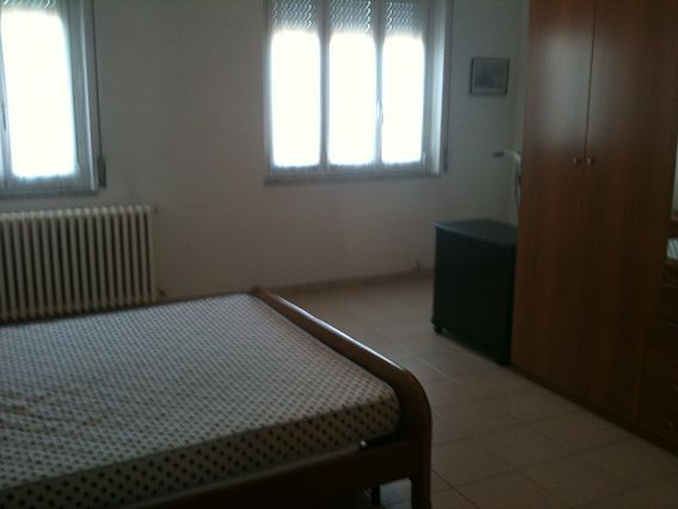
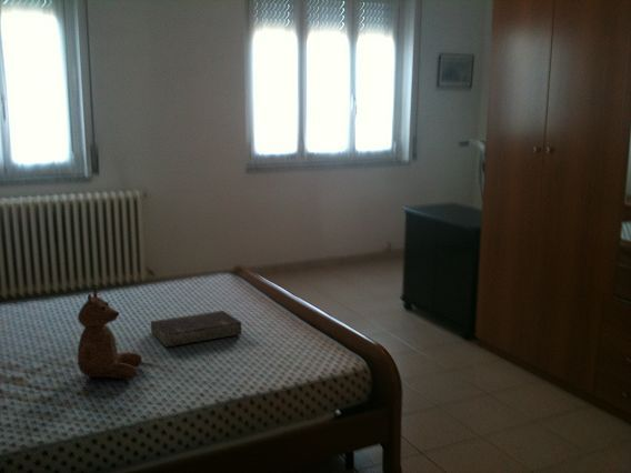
+ hardback book (196, 328)
+ teddy bear (108, 332)
